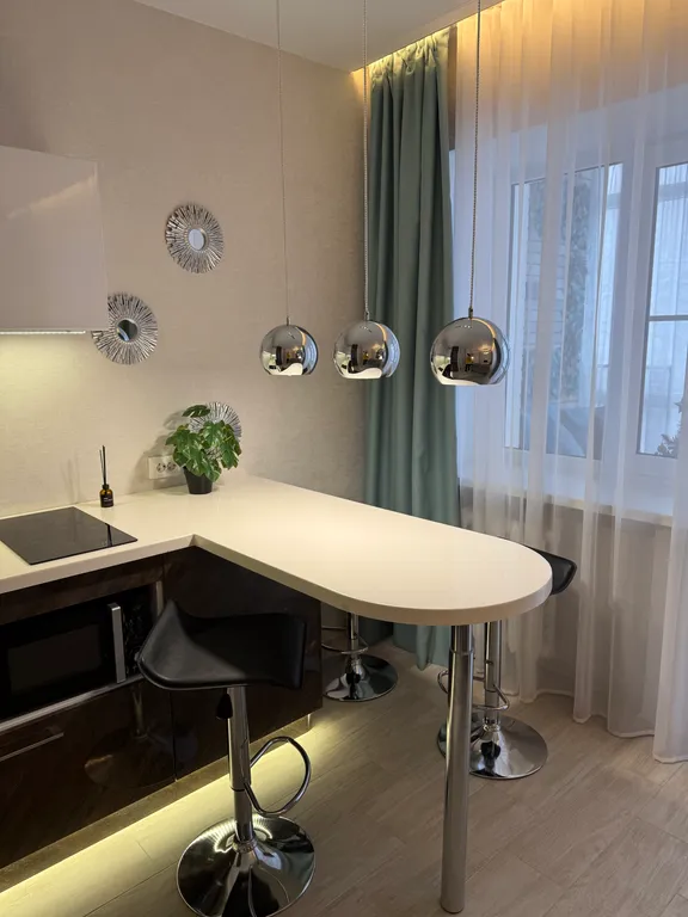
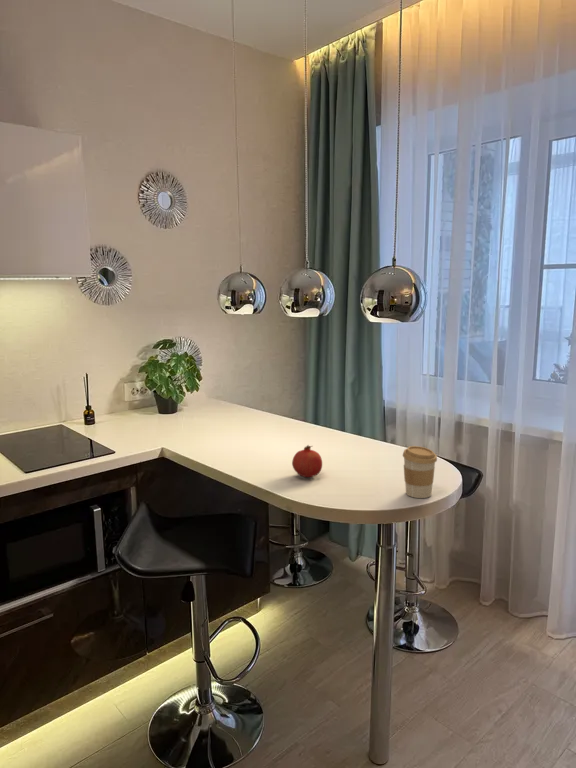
+ fruit (307, 460)
+ coffee cup (419, 471)
